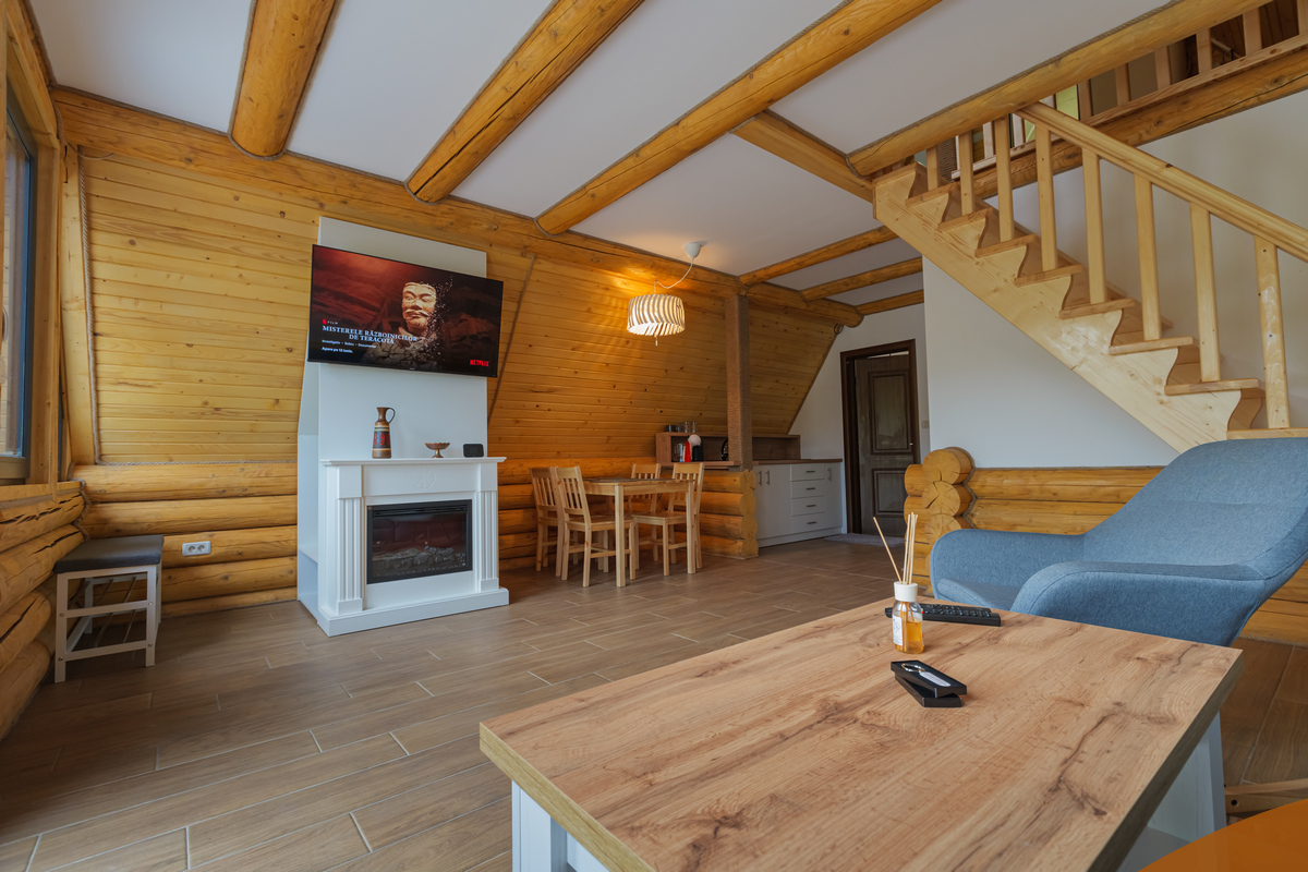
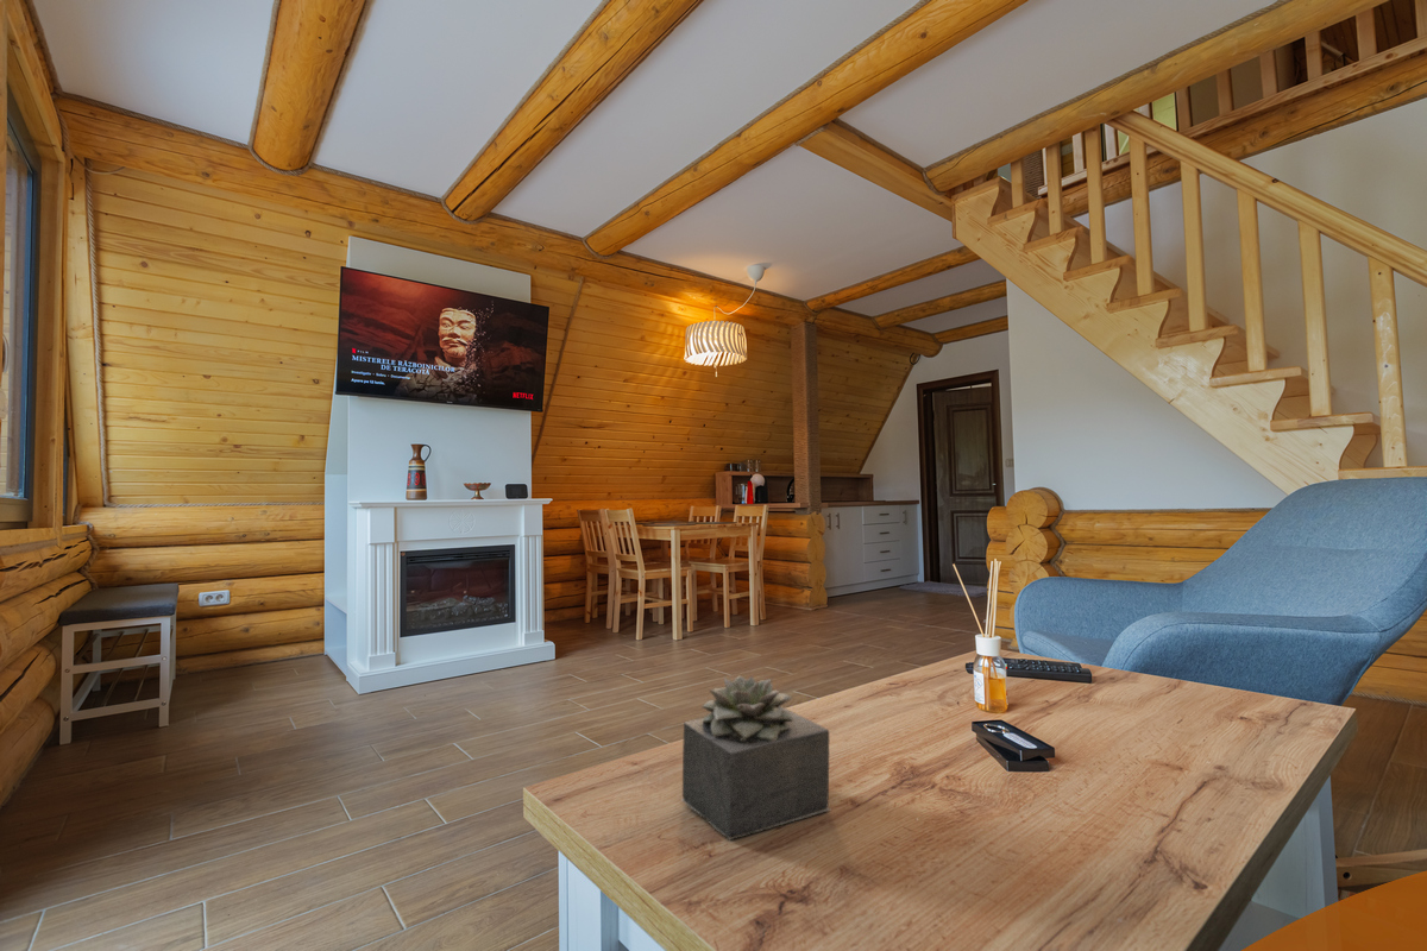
+ succulent plant (753, 741)
